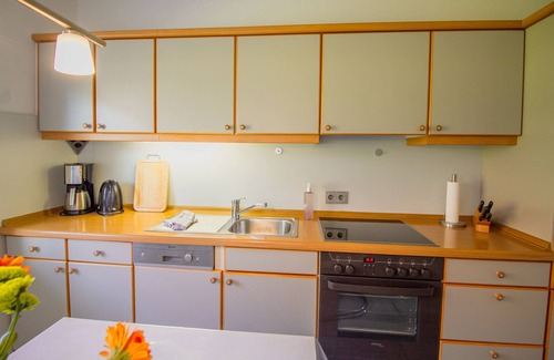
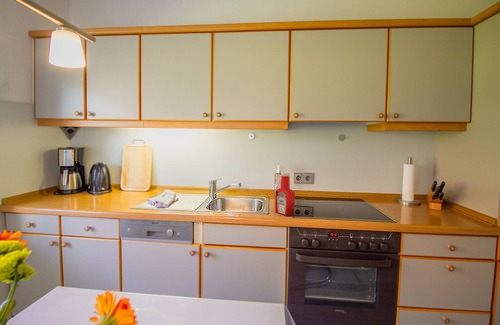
+ soap bottle (284, 193)
